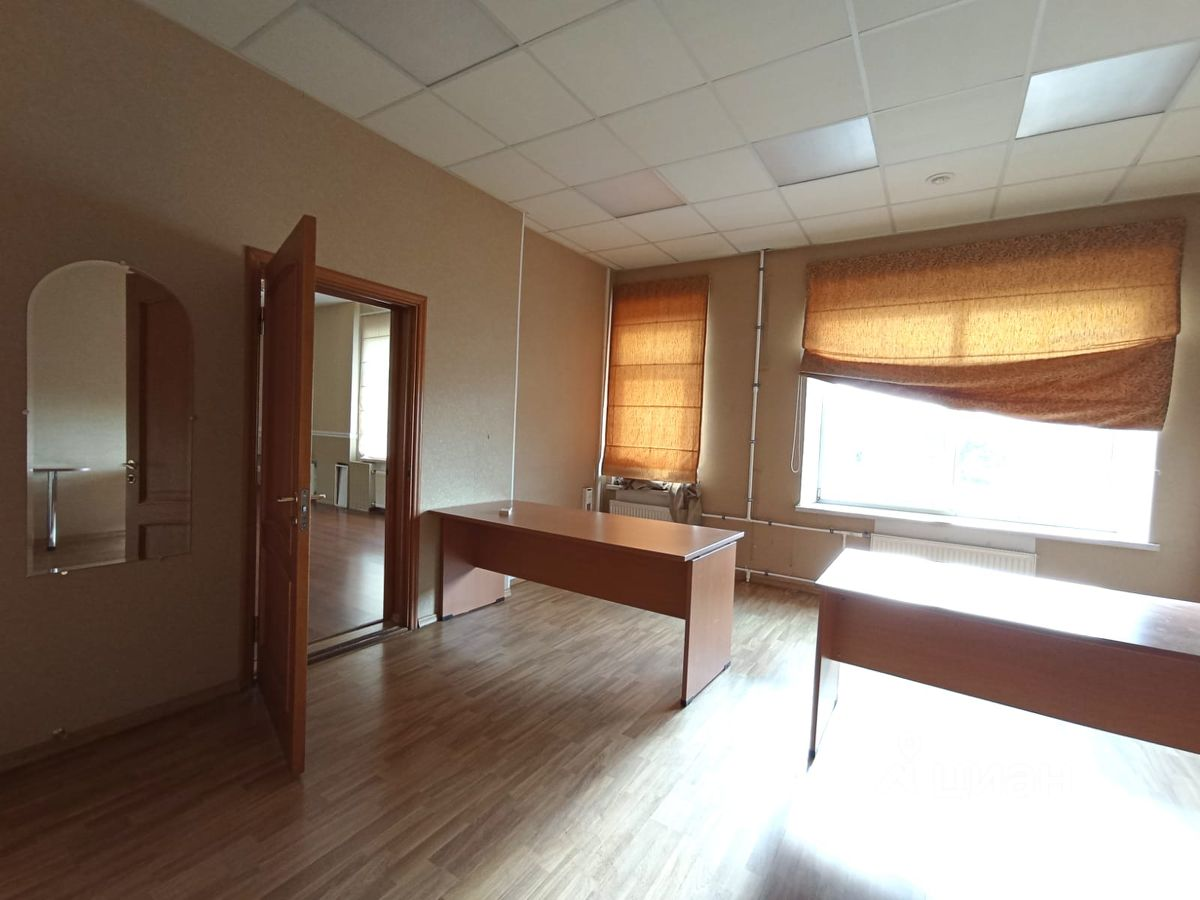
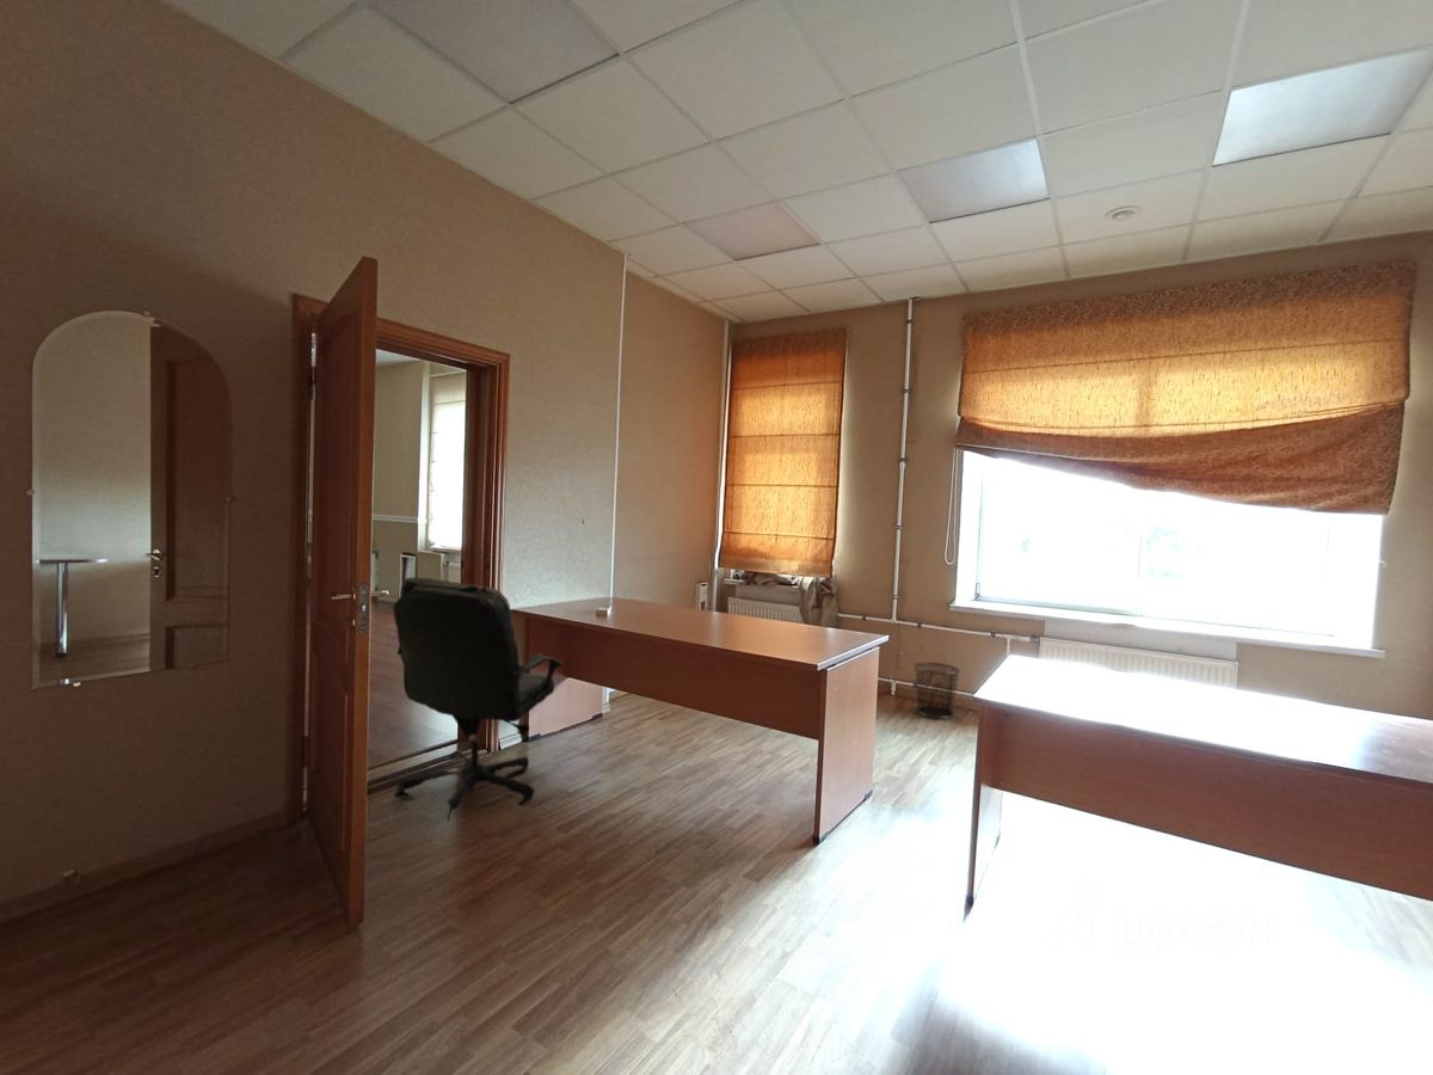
+ office chair (480, 683)
+ waste bin (935, 689)
